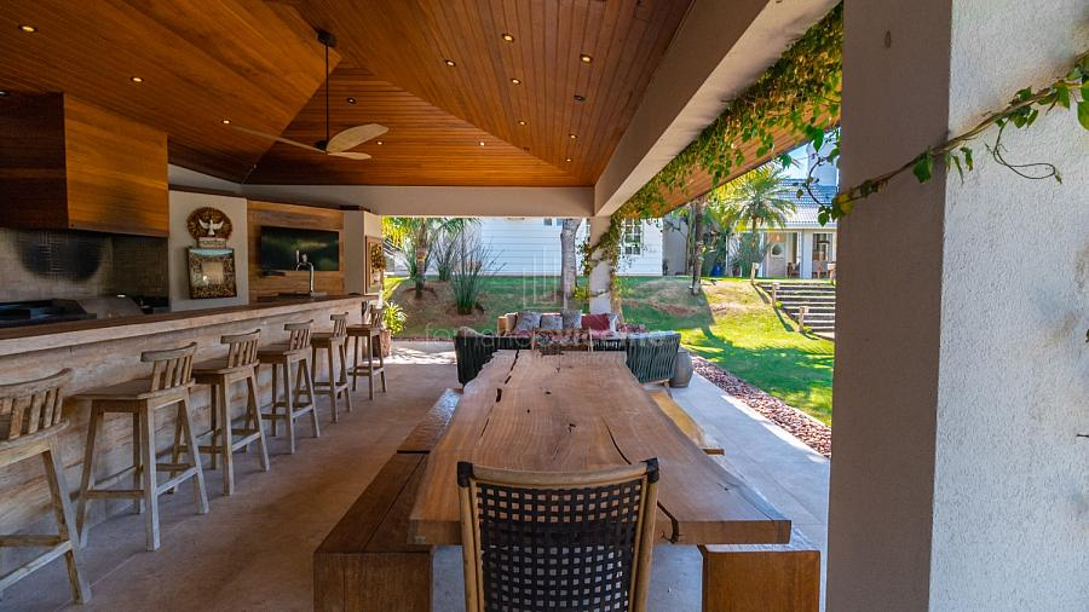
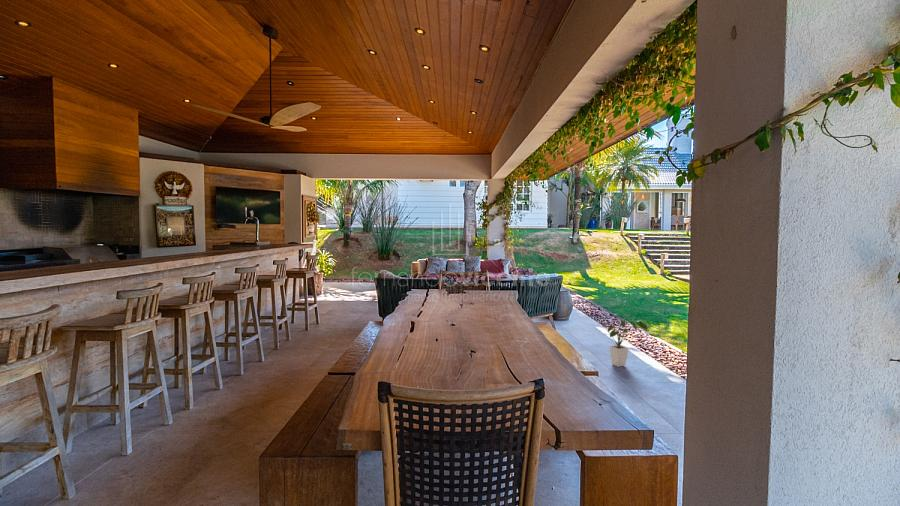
+ house plant (621, 342)
